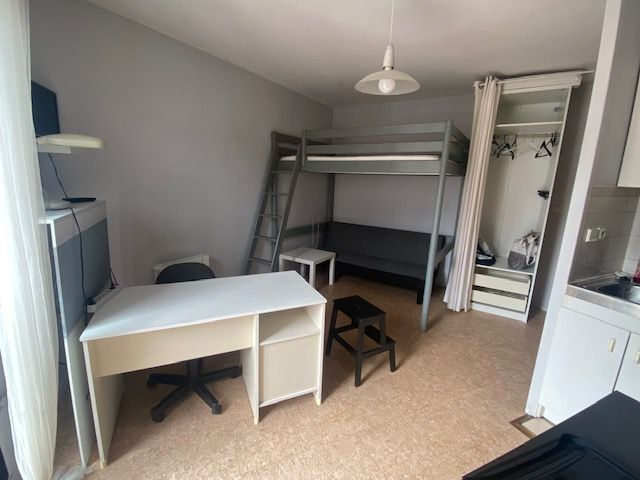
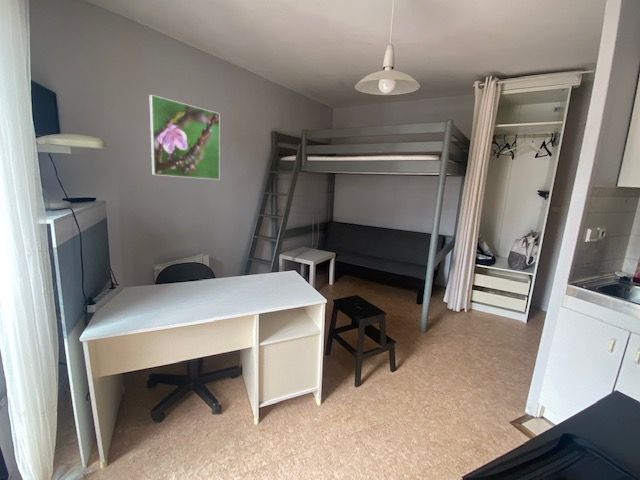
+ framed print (188, 142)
